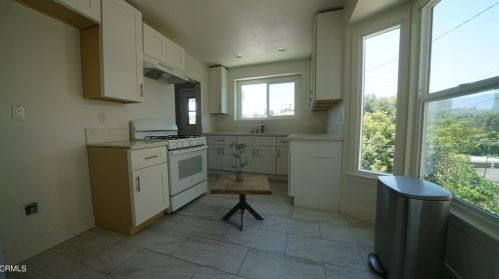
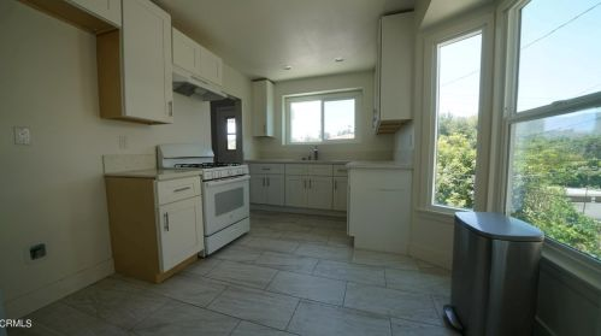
- side table (242, 200)
- potted plant (238, 158)
